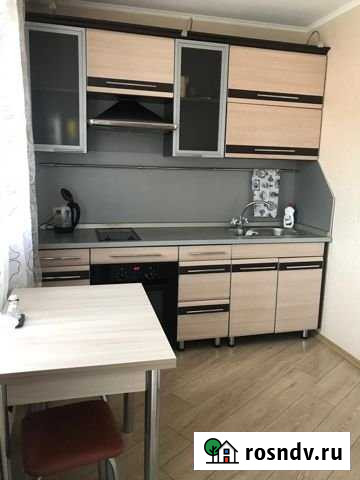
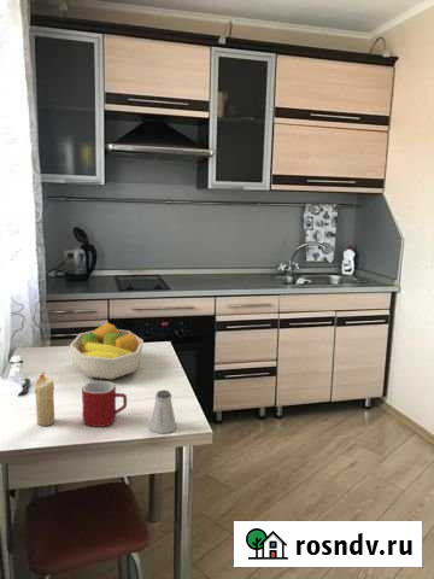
+ saltshaker (163, 409)
+ candle (45, 397)
+ mug (105, 403)
+ fruit bowl (107, 349)
